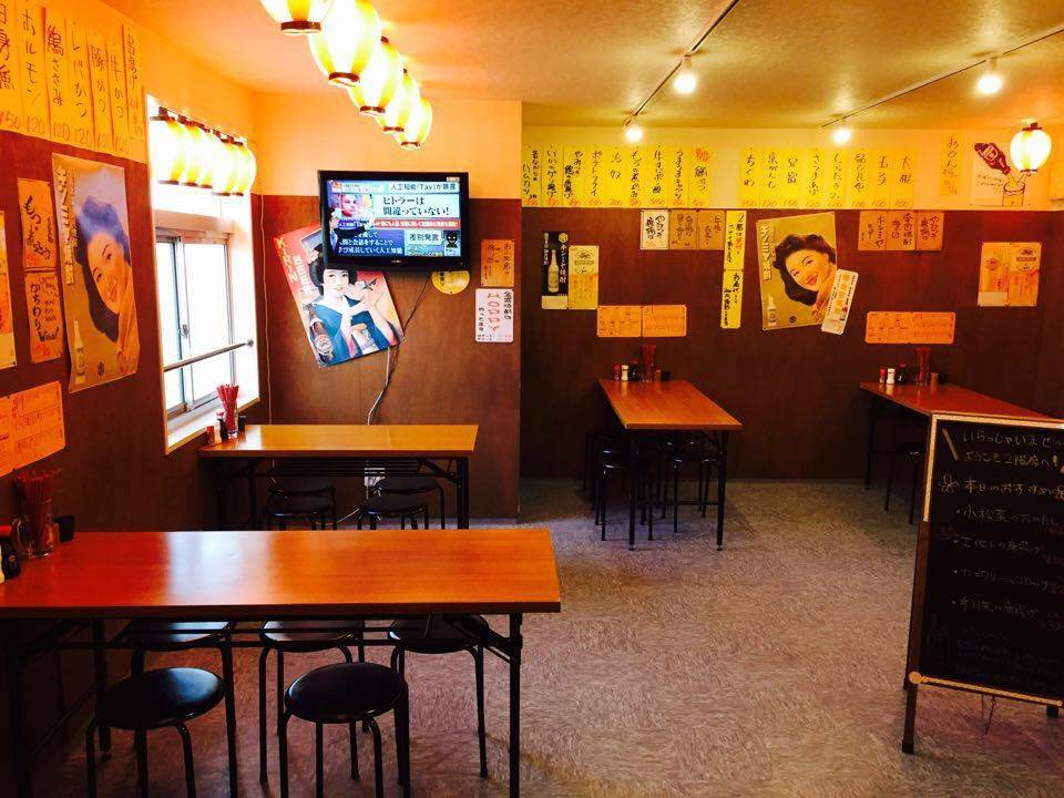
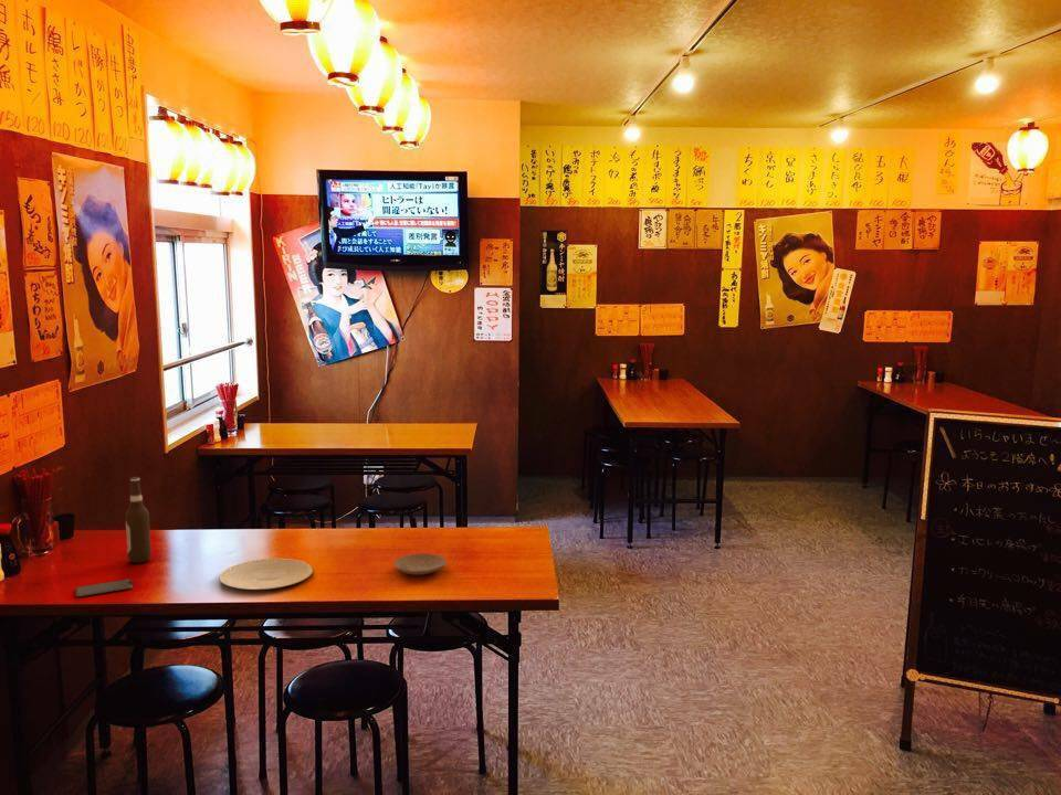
+ alcohol (137, 519)
+ plate (266, 574)
+ smartphone (104, 587)
+ plate (420, 565)
